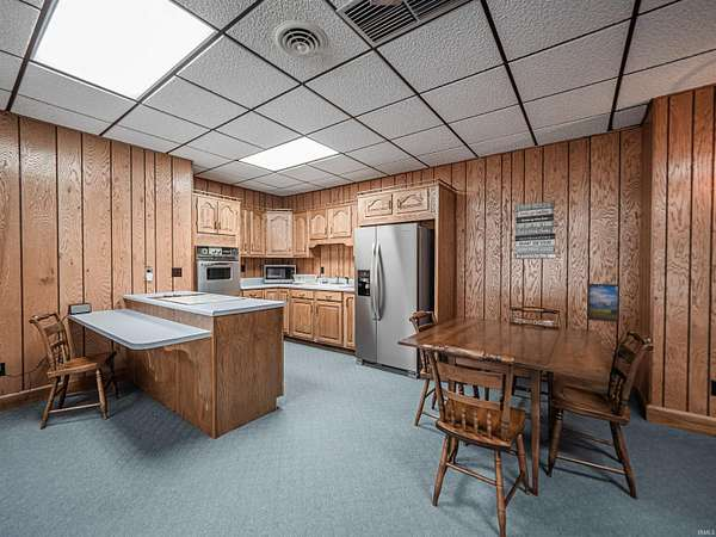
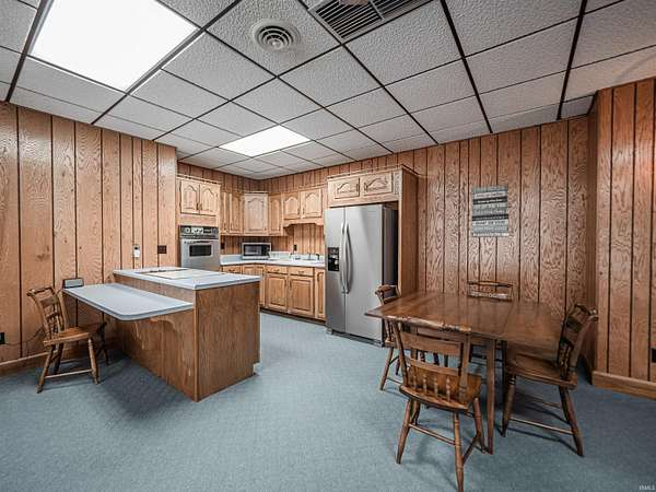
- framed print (603, 302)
